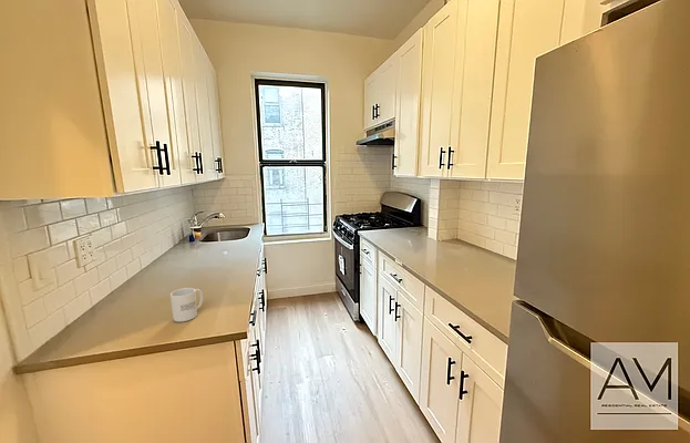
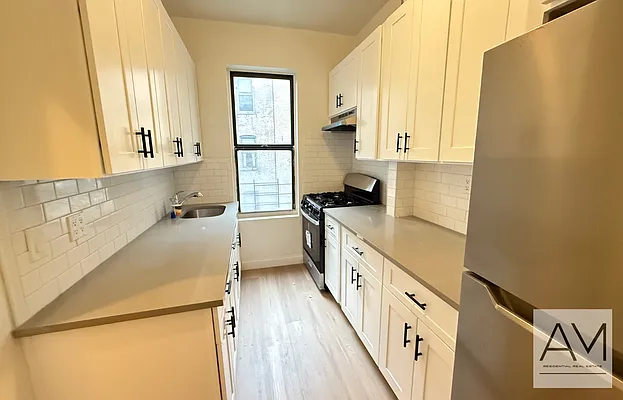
- mug (186, 302)
